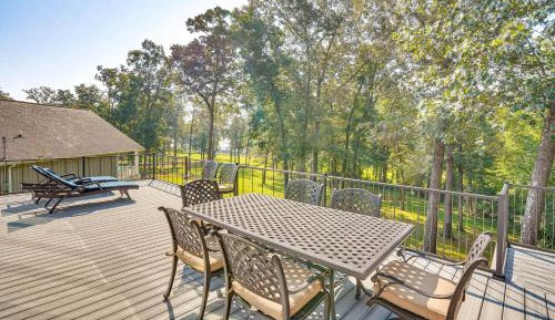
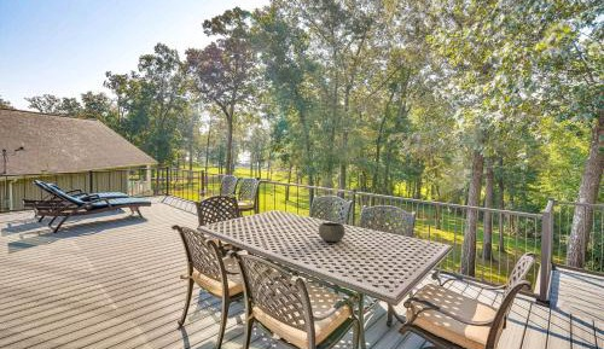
+ bowl (331, 232)
